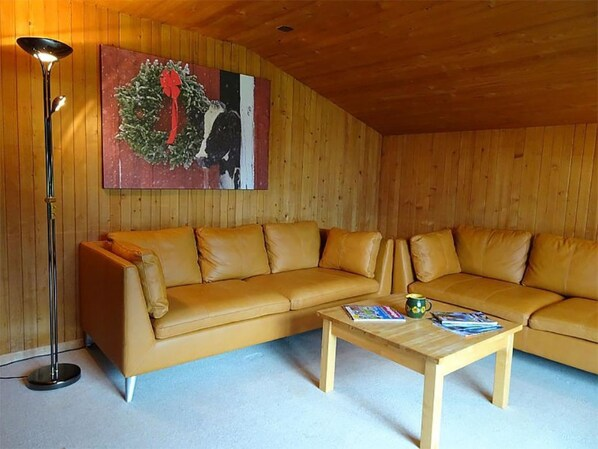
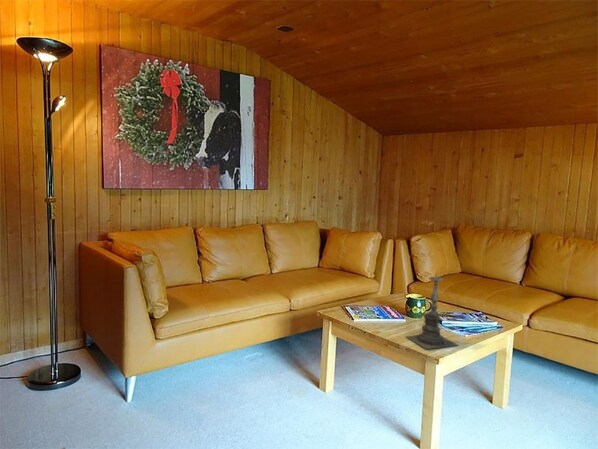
+ candle holder (433, 304)
